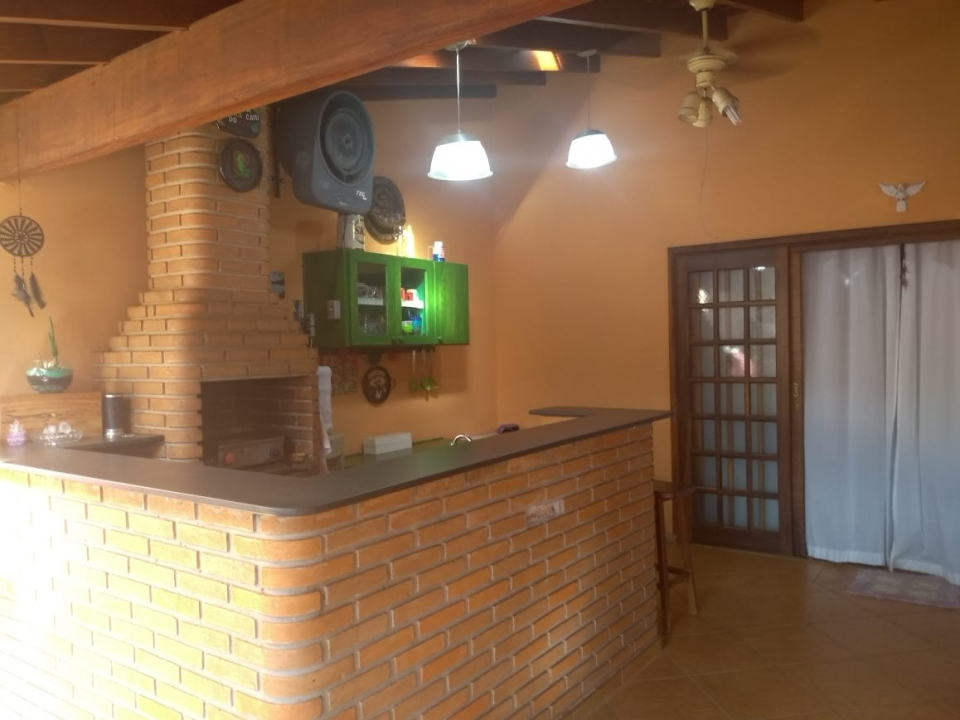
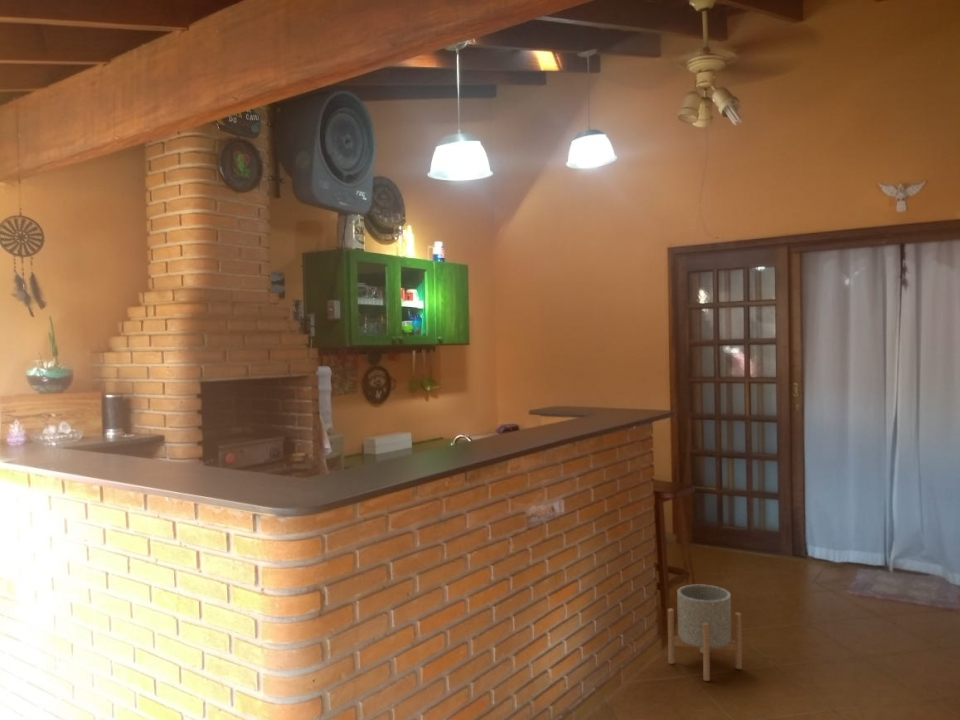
+ planter (704, 629)
